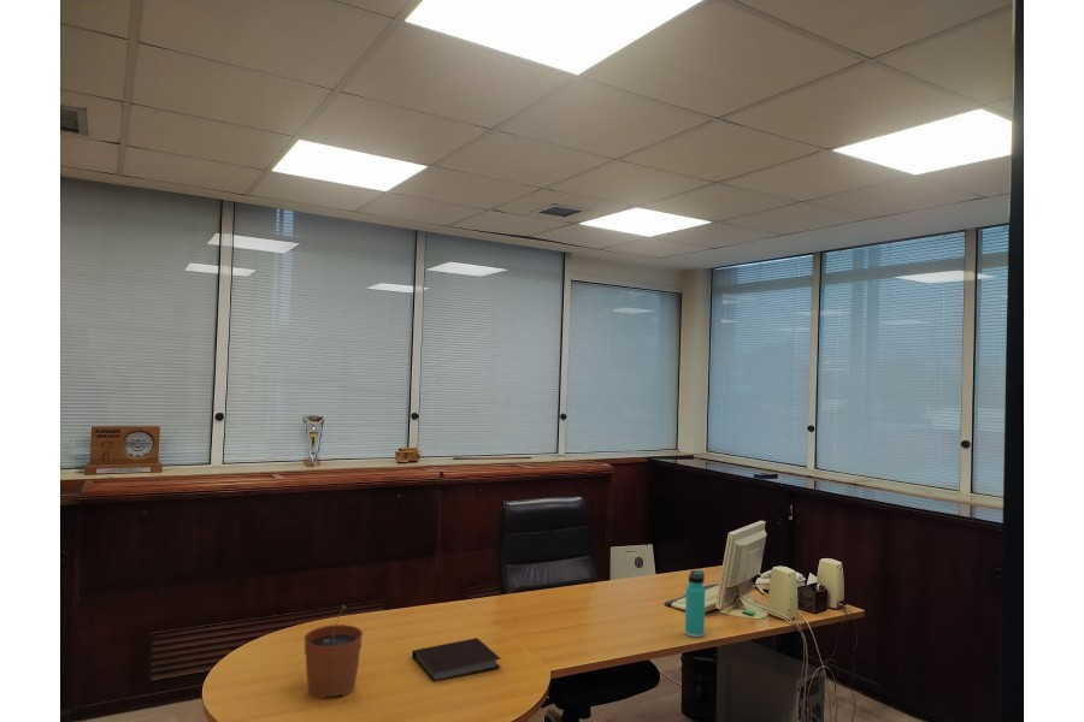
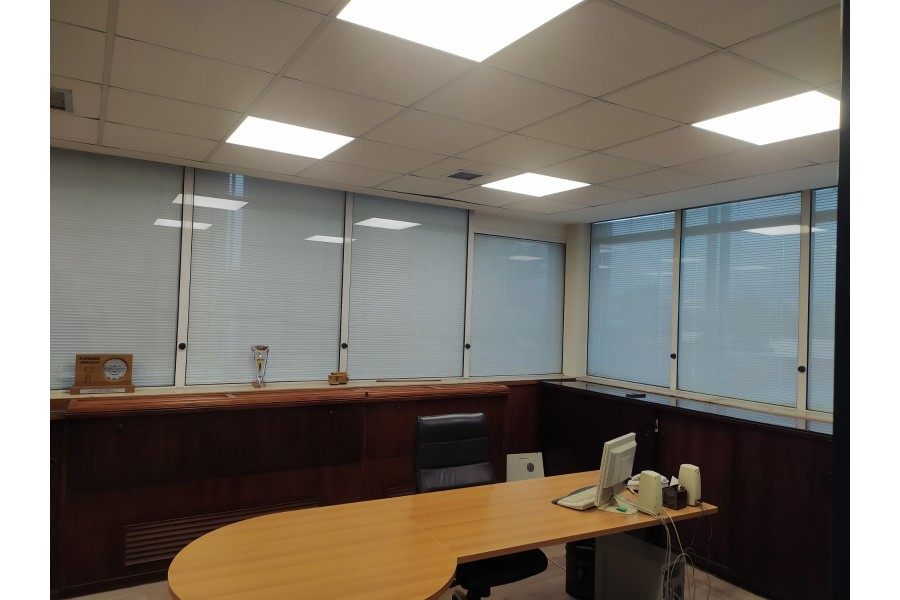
- notebook (455, 658)
- thermos bottle (695, 602)
- plant pot (332, 647)
